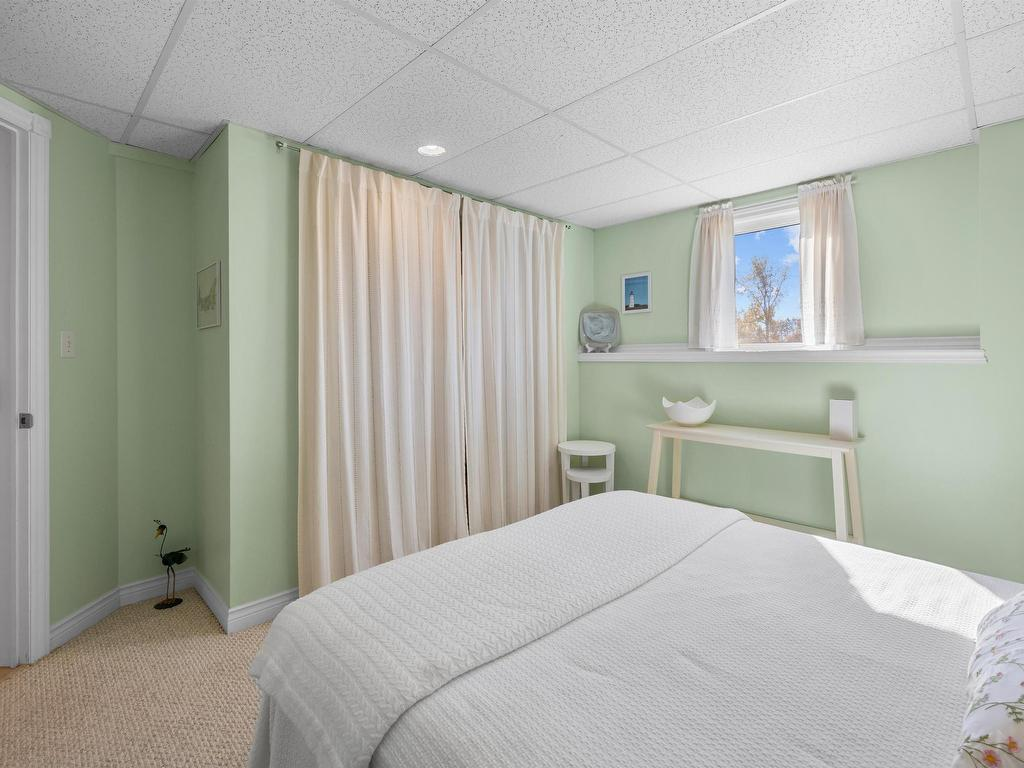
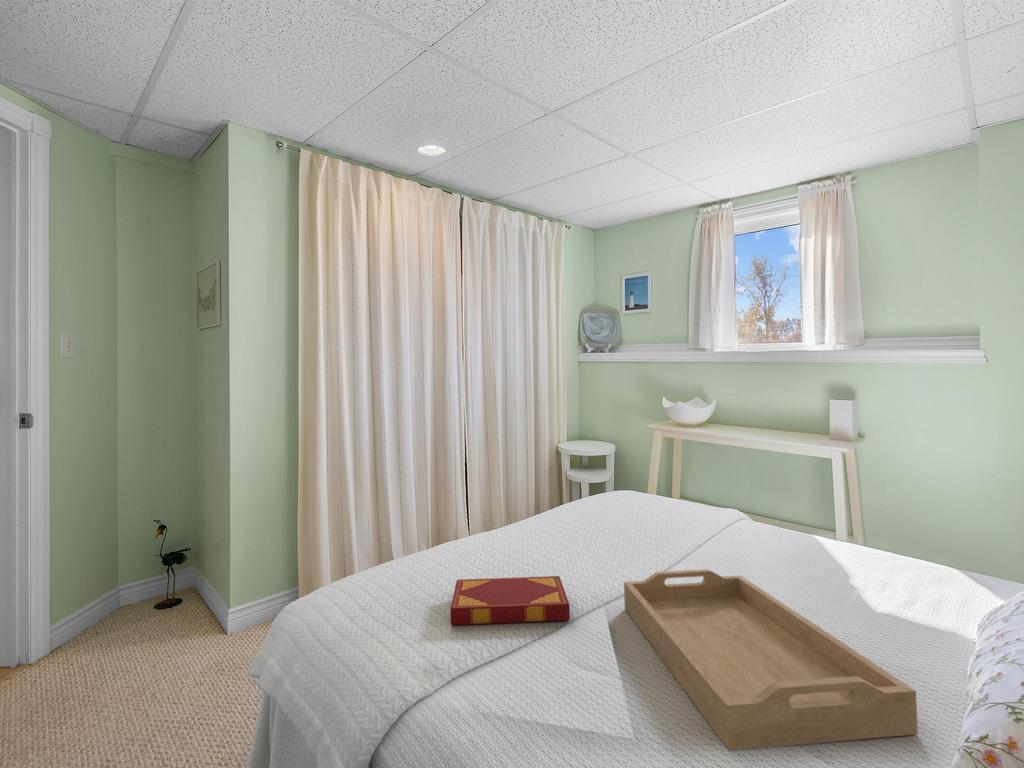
+ serving tray (735, 635)
+ hardback book (509, 598)
